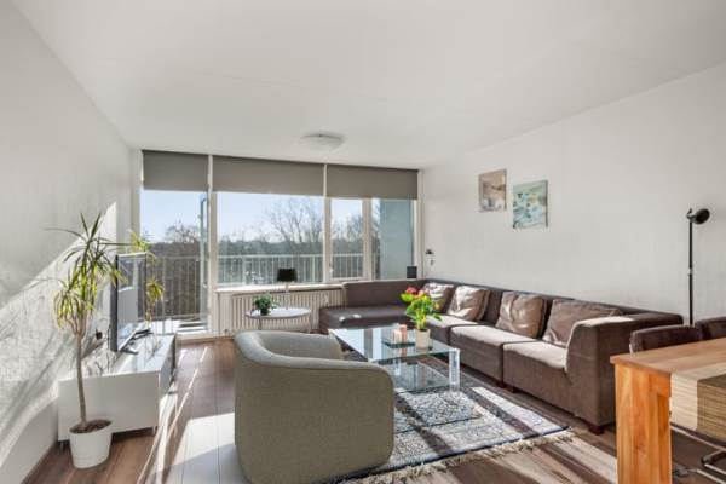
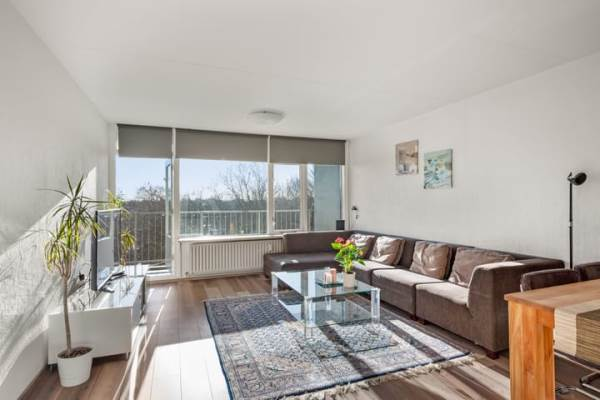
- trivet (276, 319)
- table lamp (287, 287)
- armchair (309, 392)
- potted plant (265, 301)
